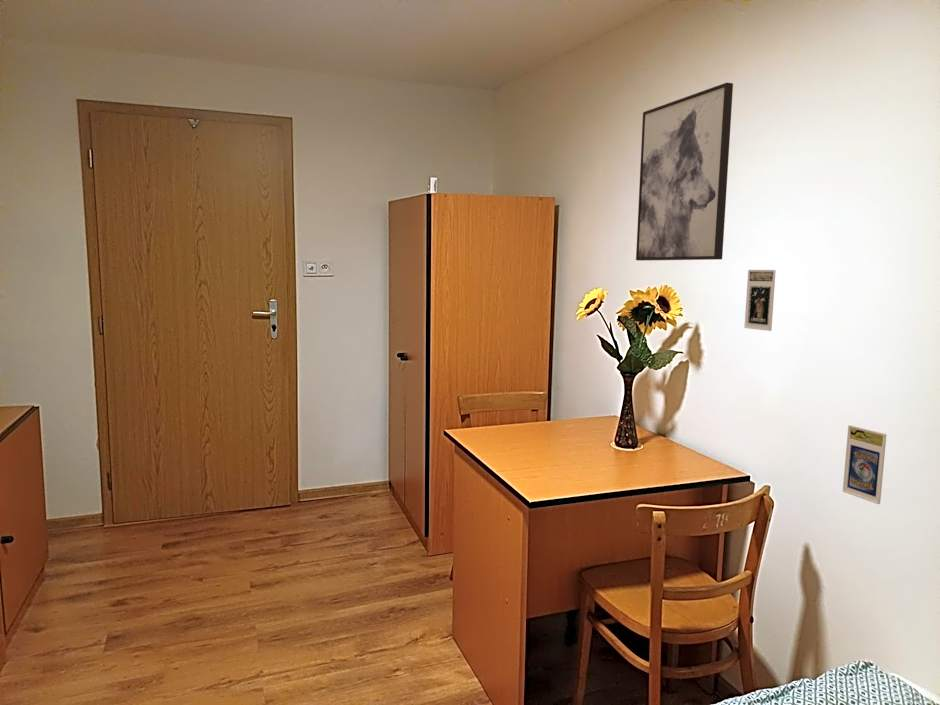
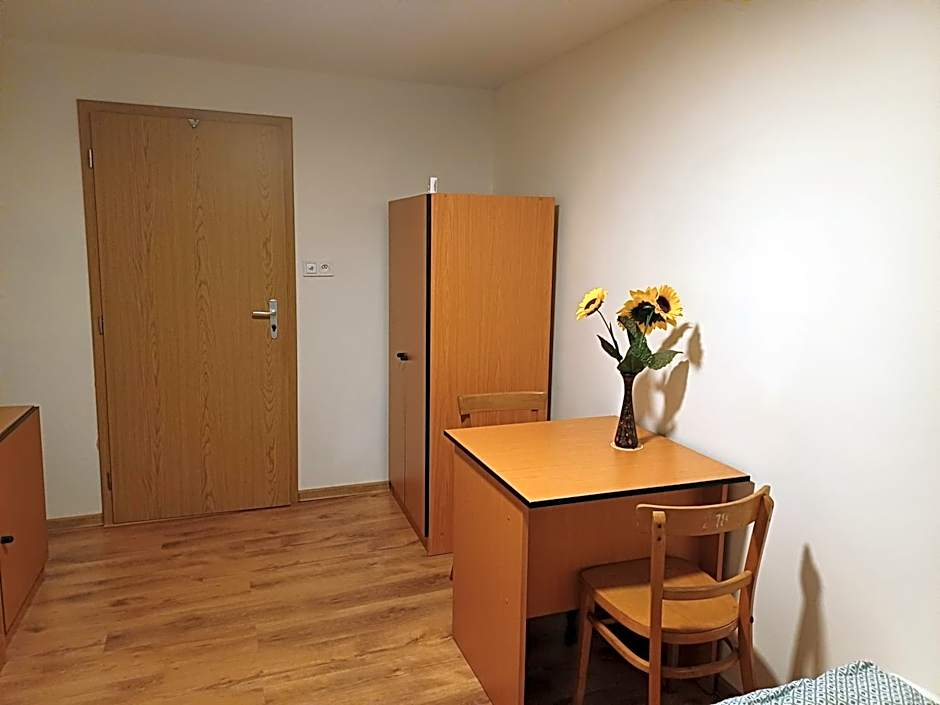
- wall art (679, 180)
- sports card (759, 299)
- trading card display case (863, 463)
